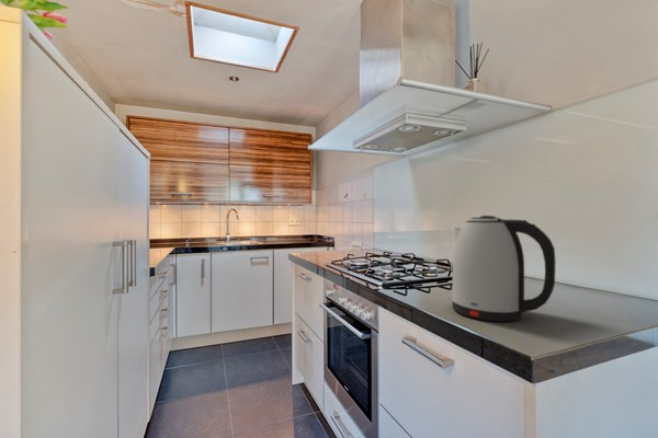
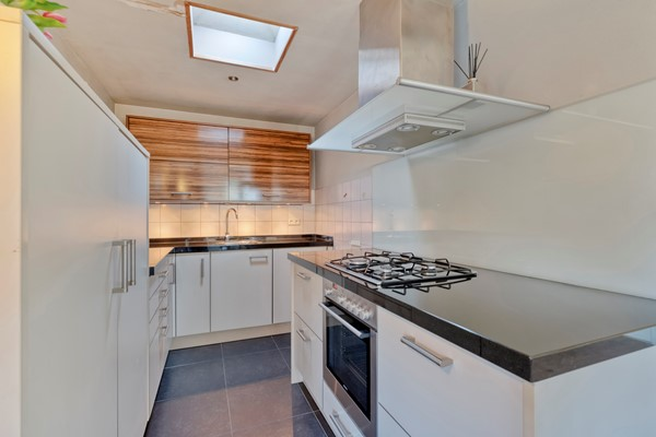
- kettle (498, 264)
